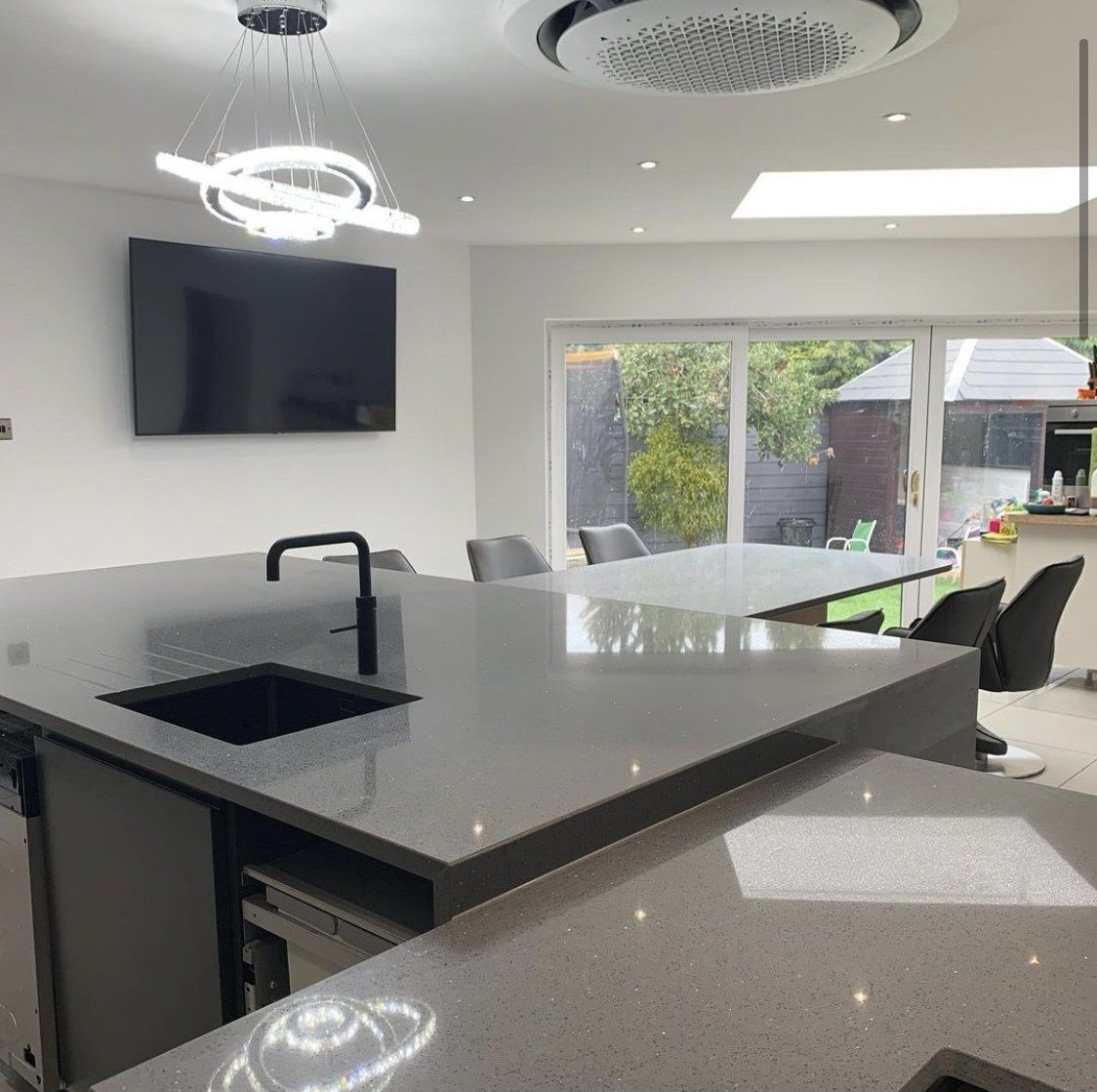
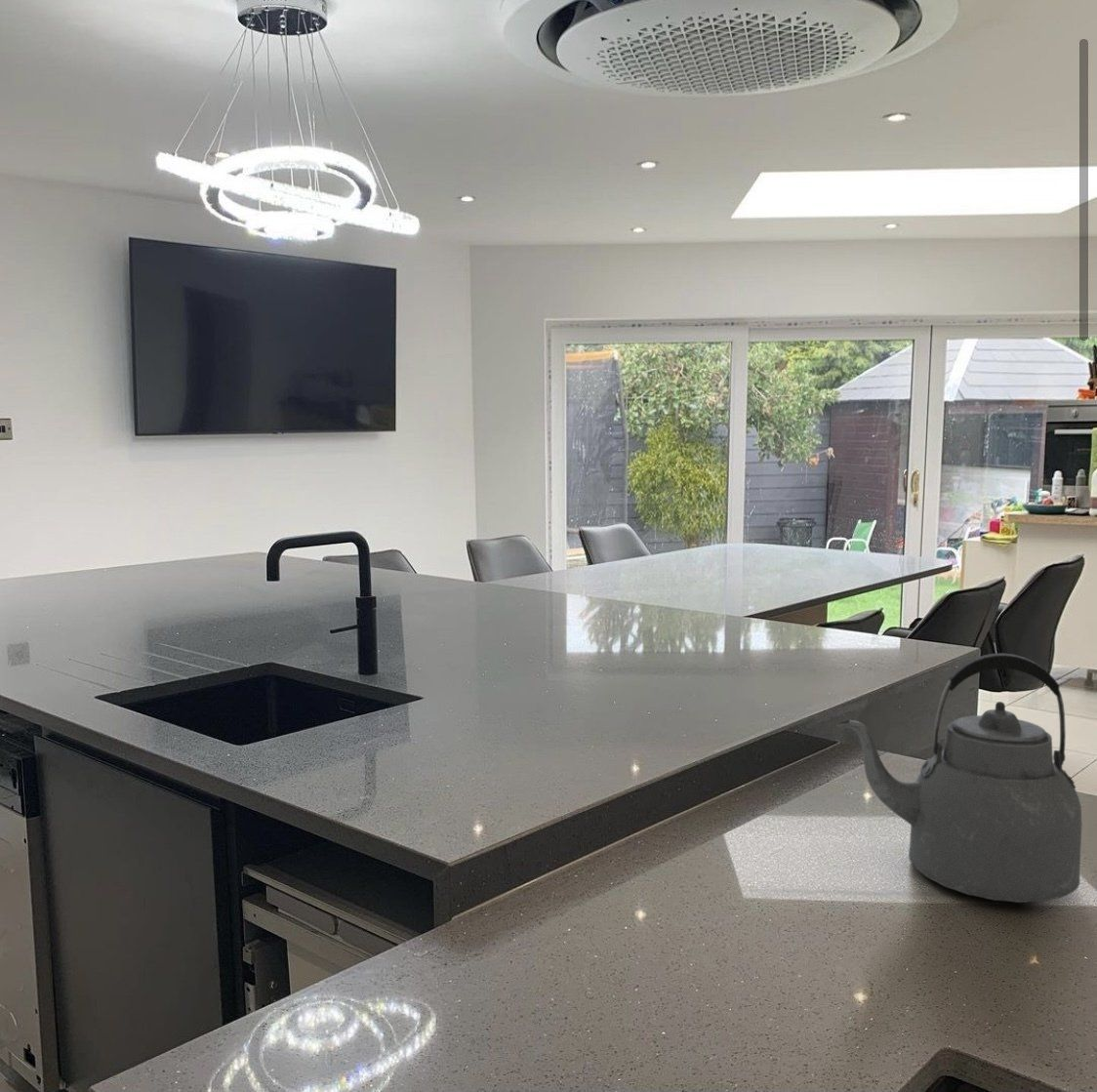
+ kettle (956, 761)
